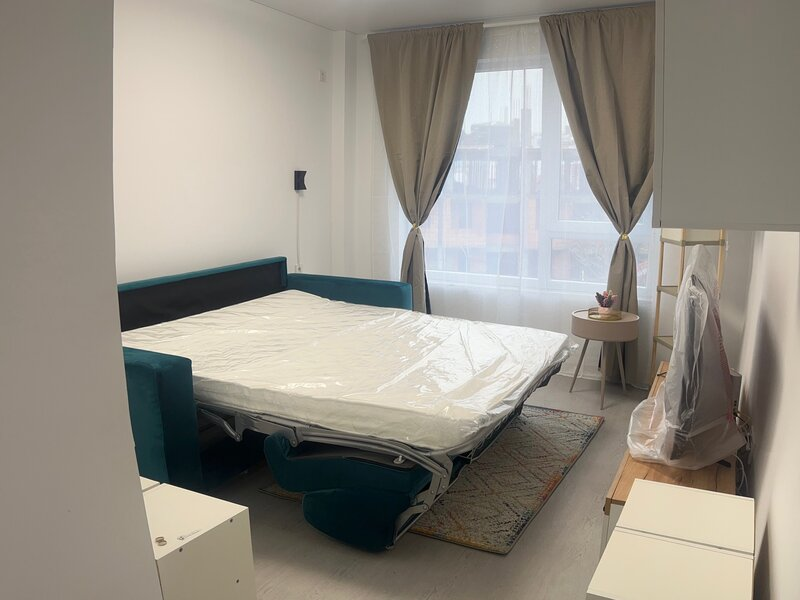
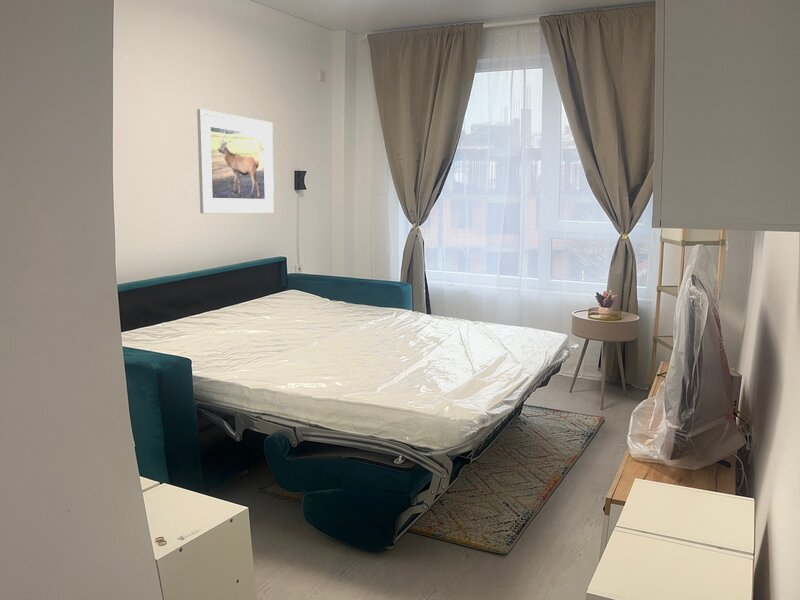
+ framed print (238, 165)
